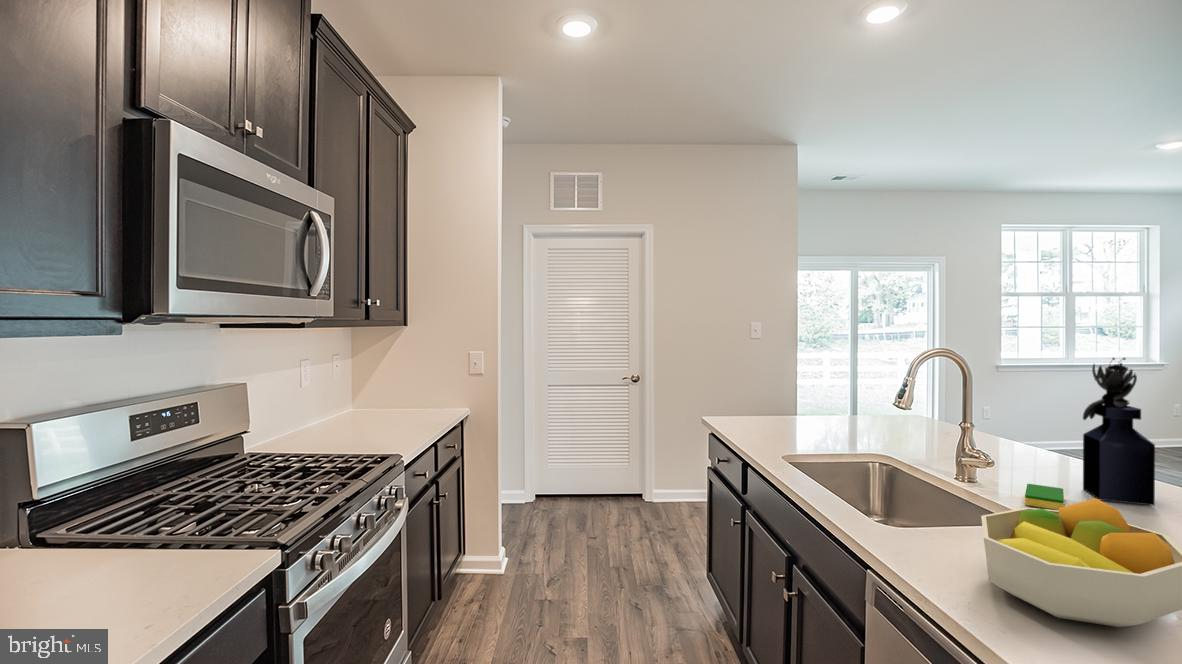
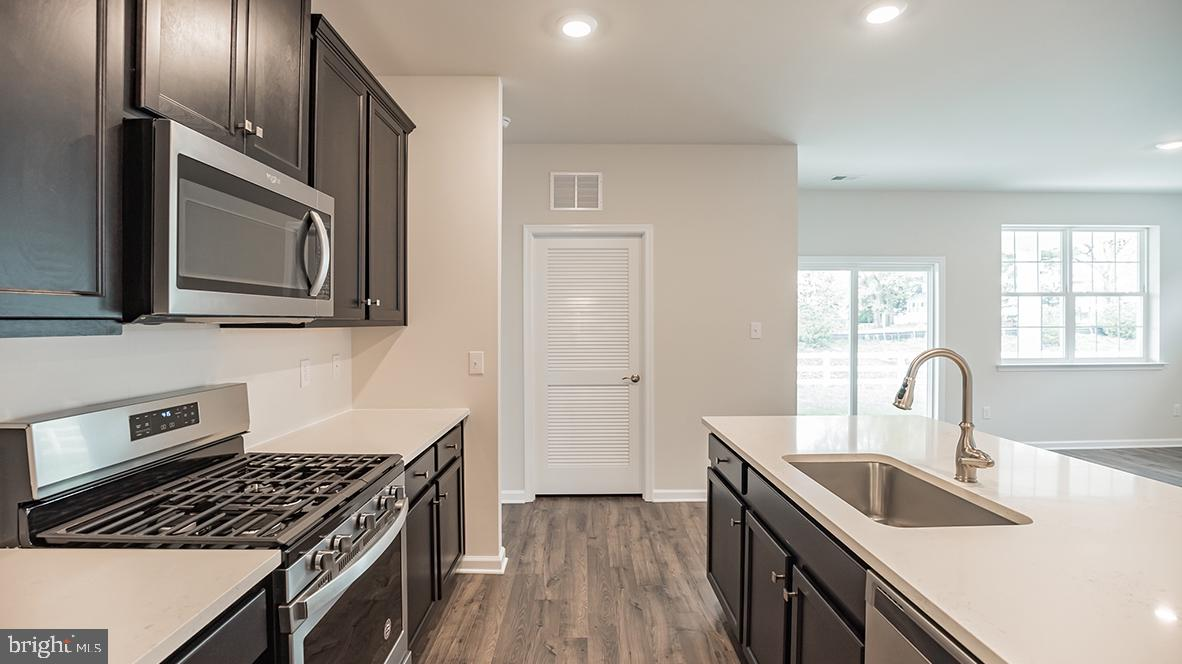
- vase (1115, 426)
- fruit bowl (1075, 551)
- dish sponge (1044, 496)
